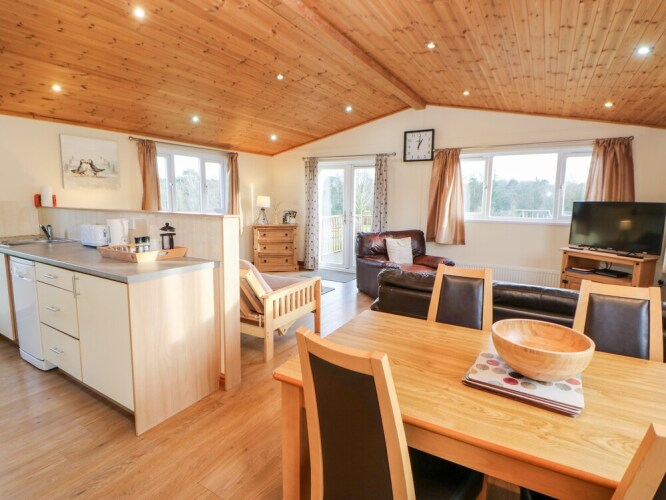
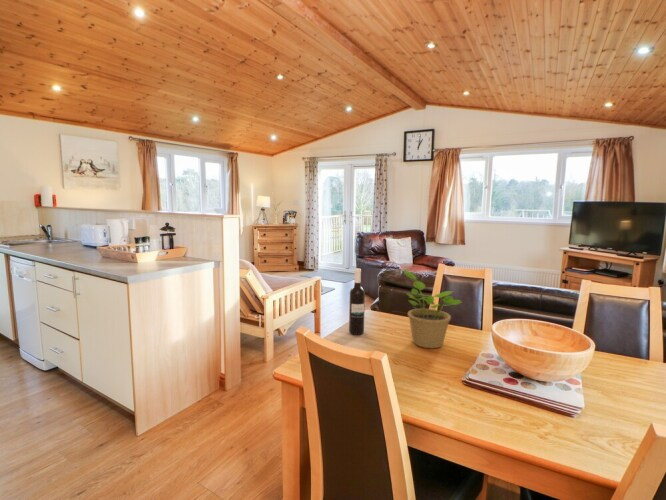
+ potted plant (430, 307)
+ wine bottle (357, 300)
